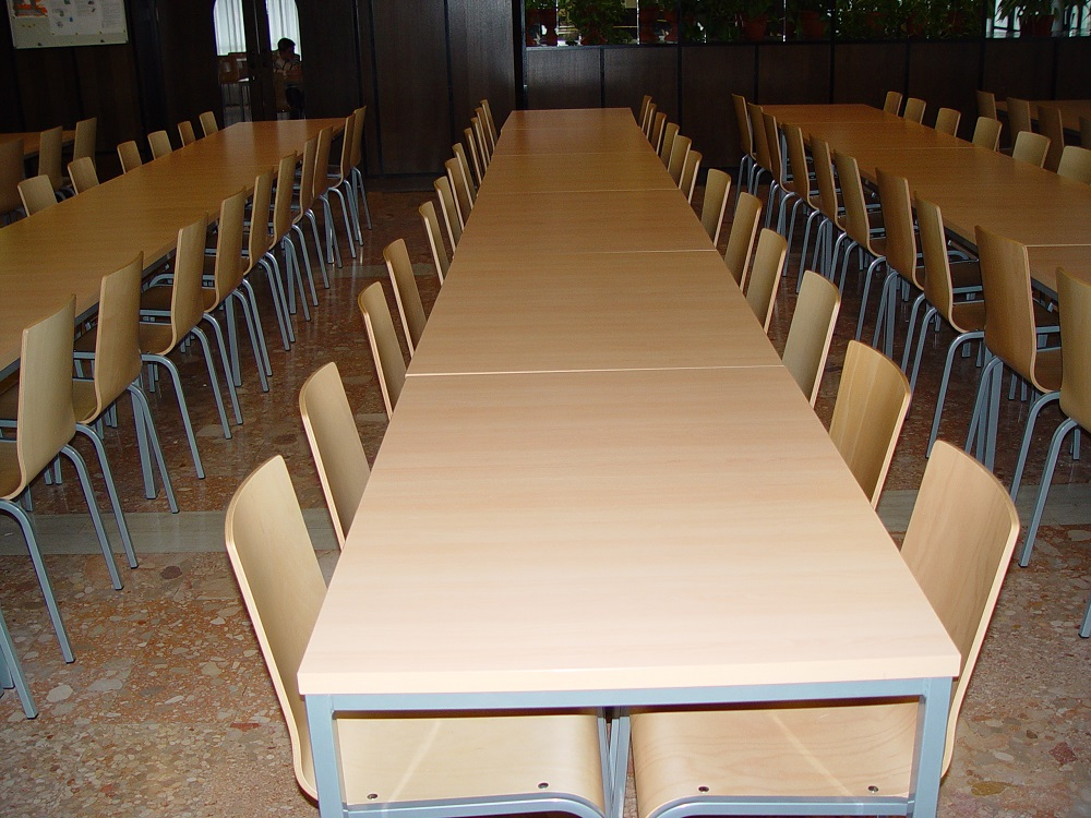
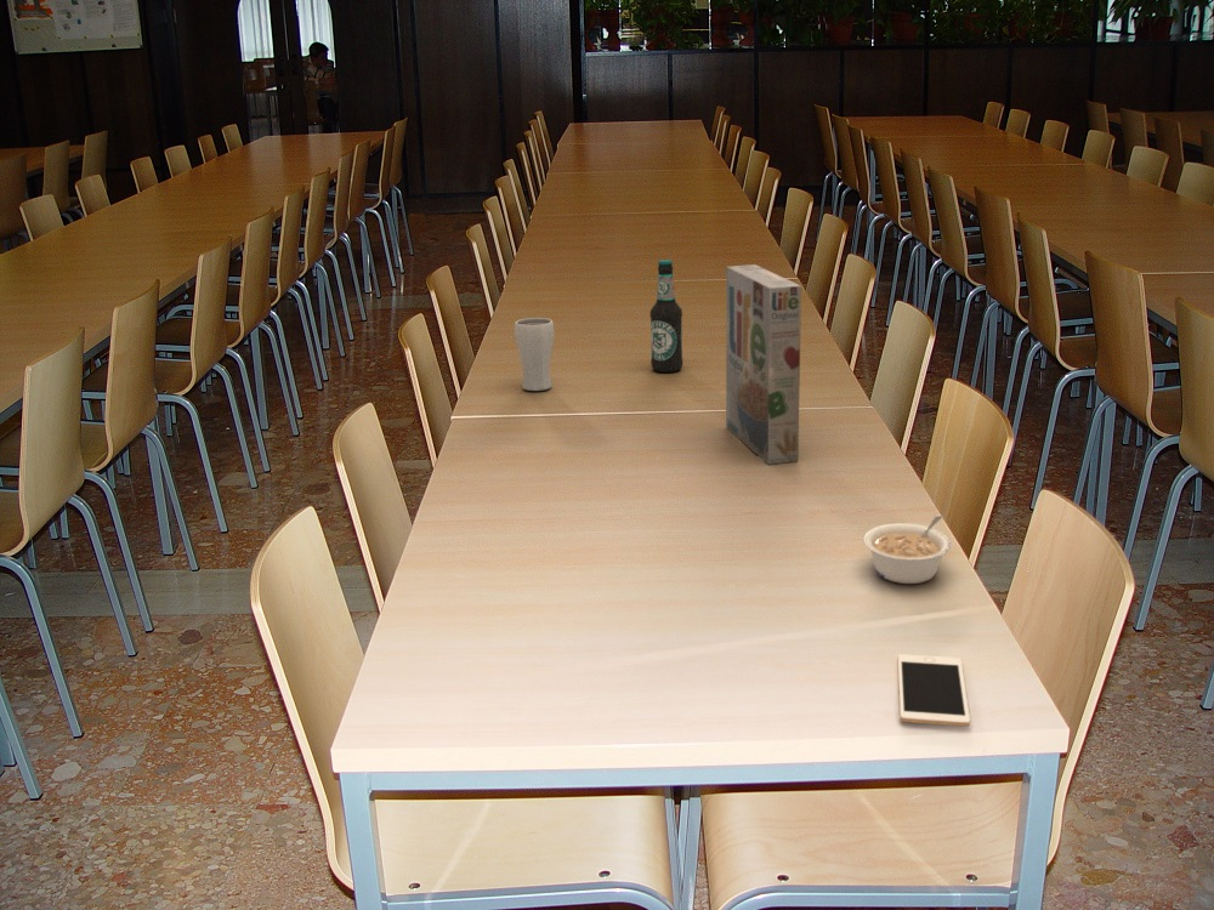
+ bottle (665, 315)
+ cereal box (761, 362)
+ legume (906, 551)
+ cell phone (931, 688)
+ drinking glass (535, 354)
